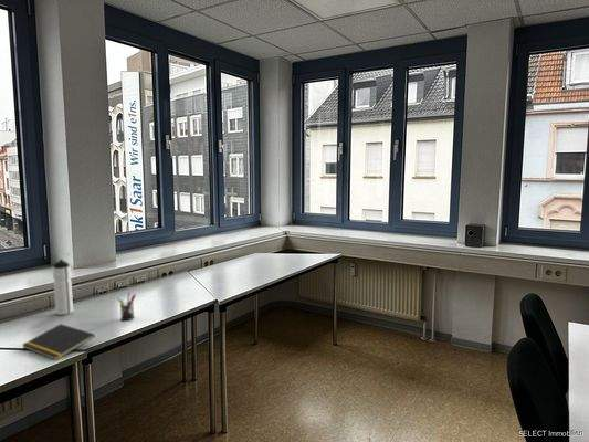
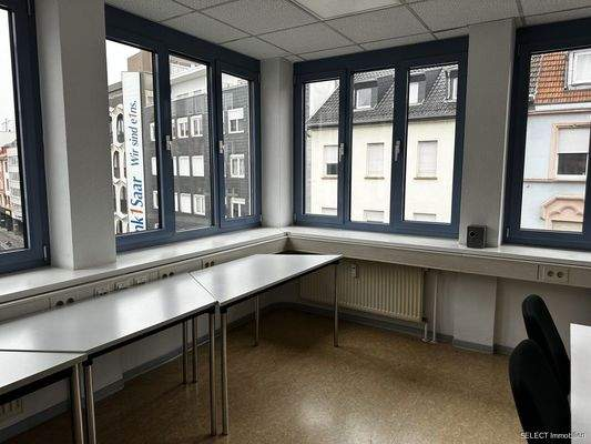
- pen holder (125, 305)
- water bottle (62, 285)
- notepad (59, 340)
